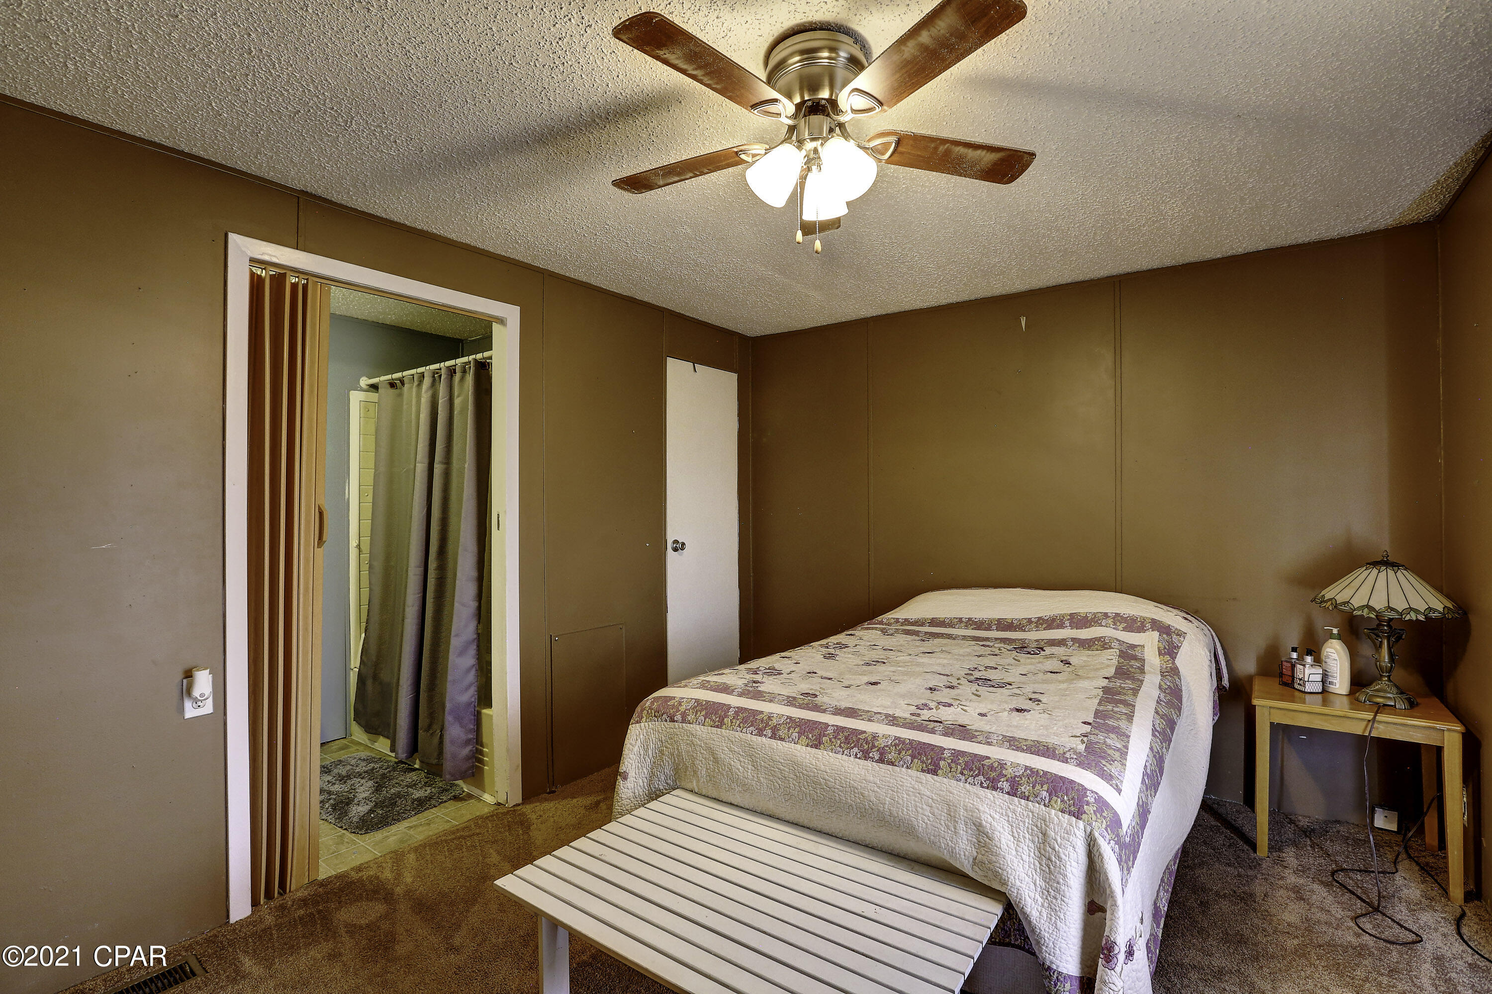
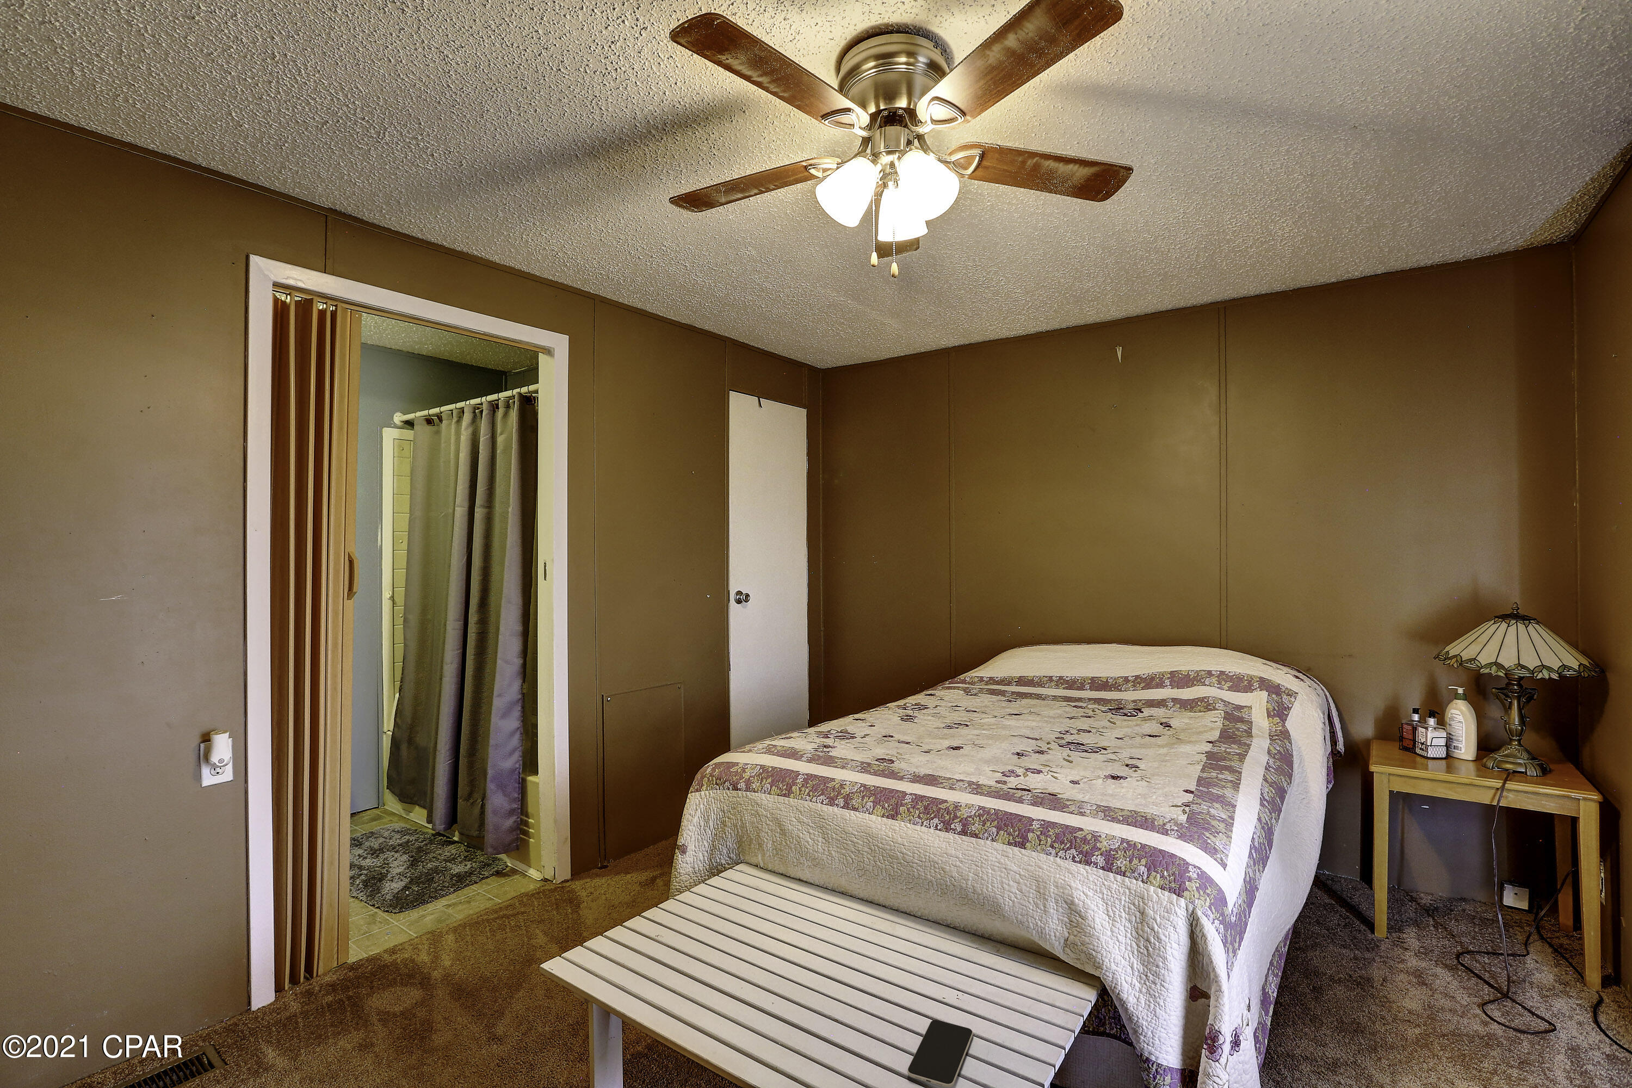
+ smartphone (941, 1052)
